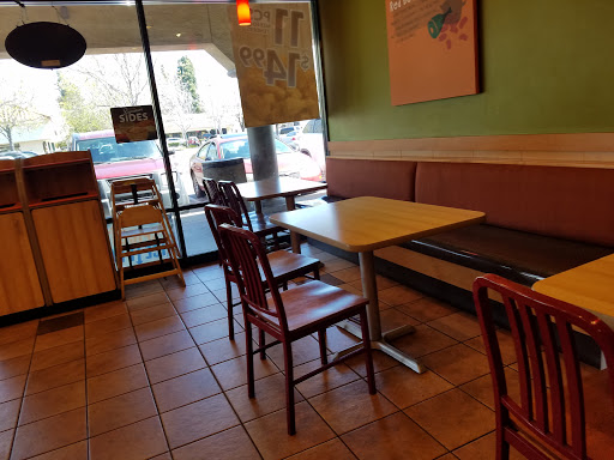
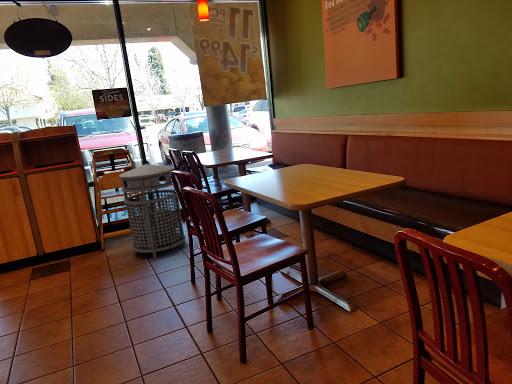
+ trash can (153, 206)
